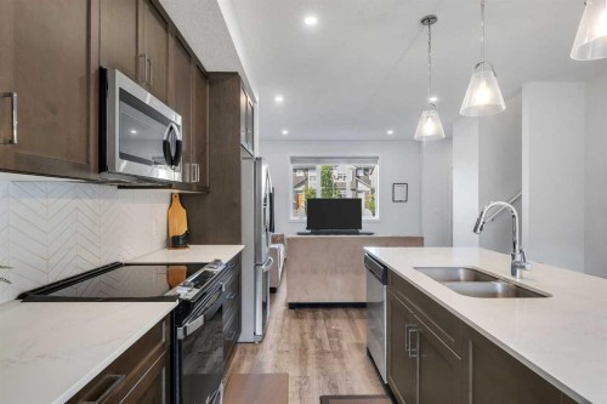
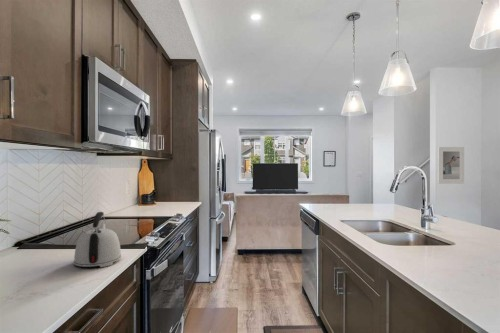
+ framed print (451, 165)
+ kettle (98, 236)
